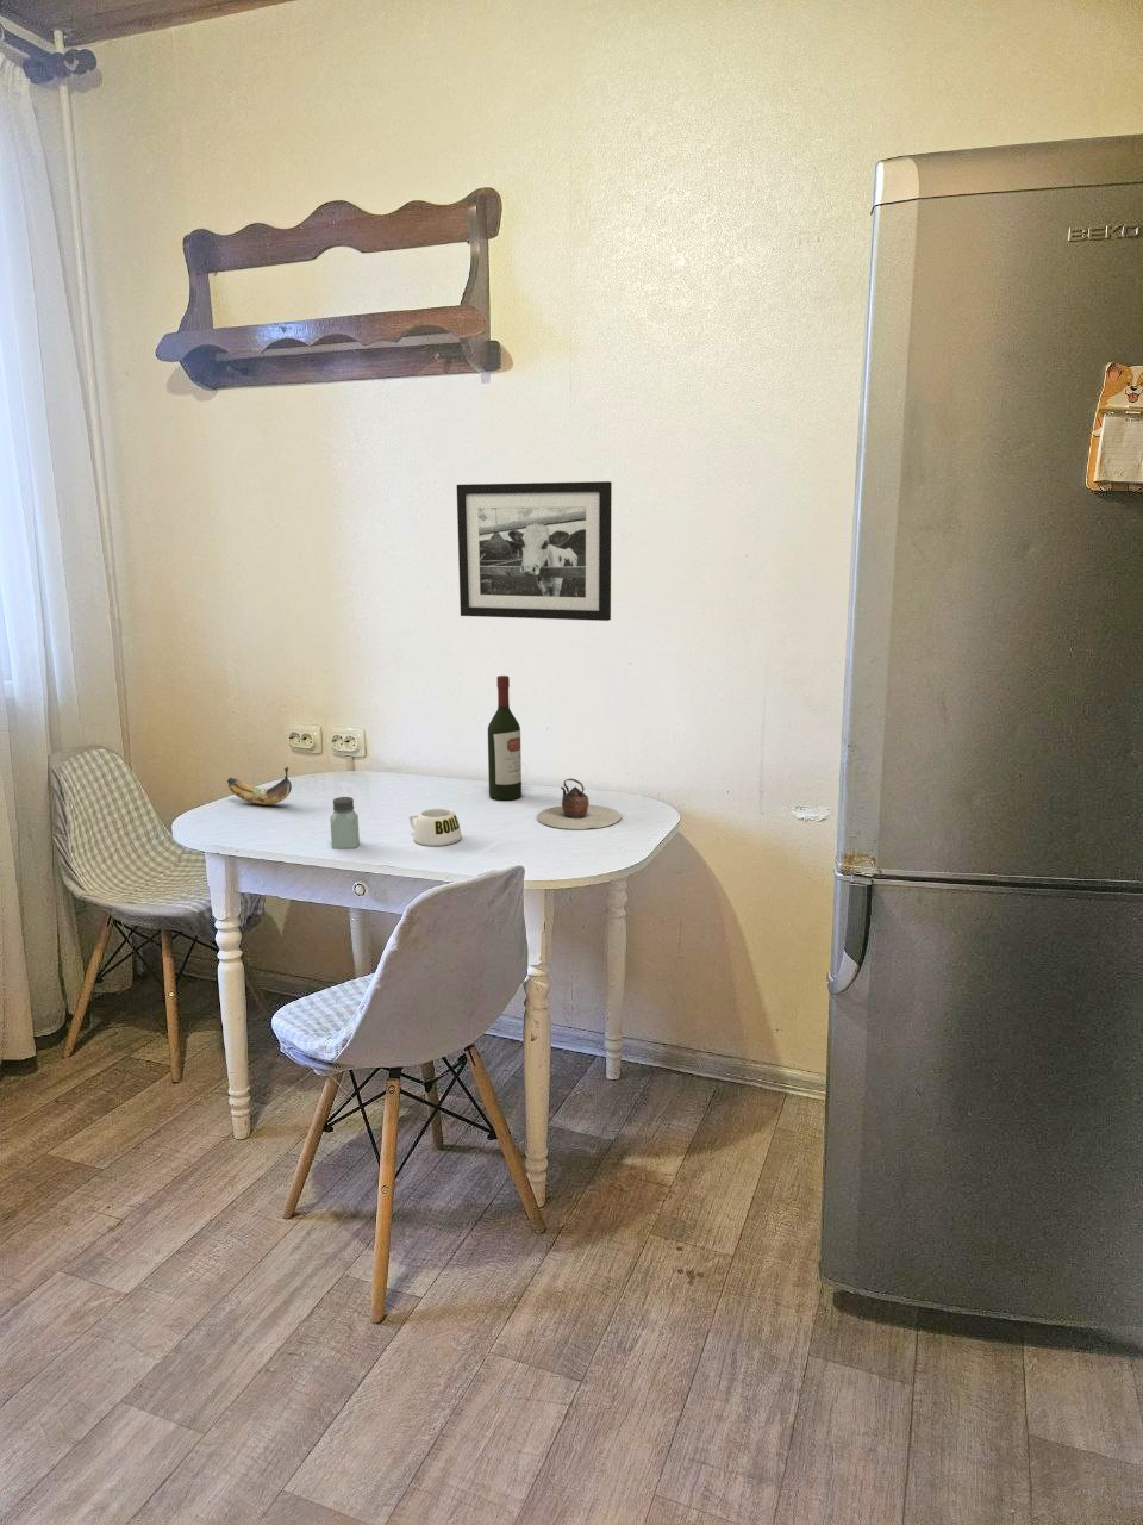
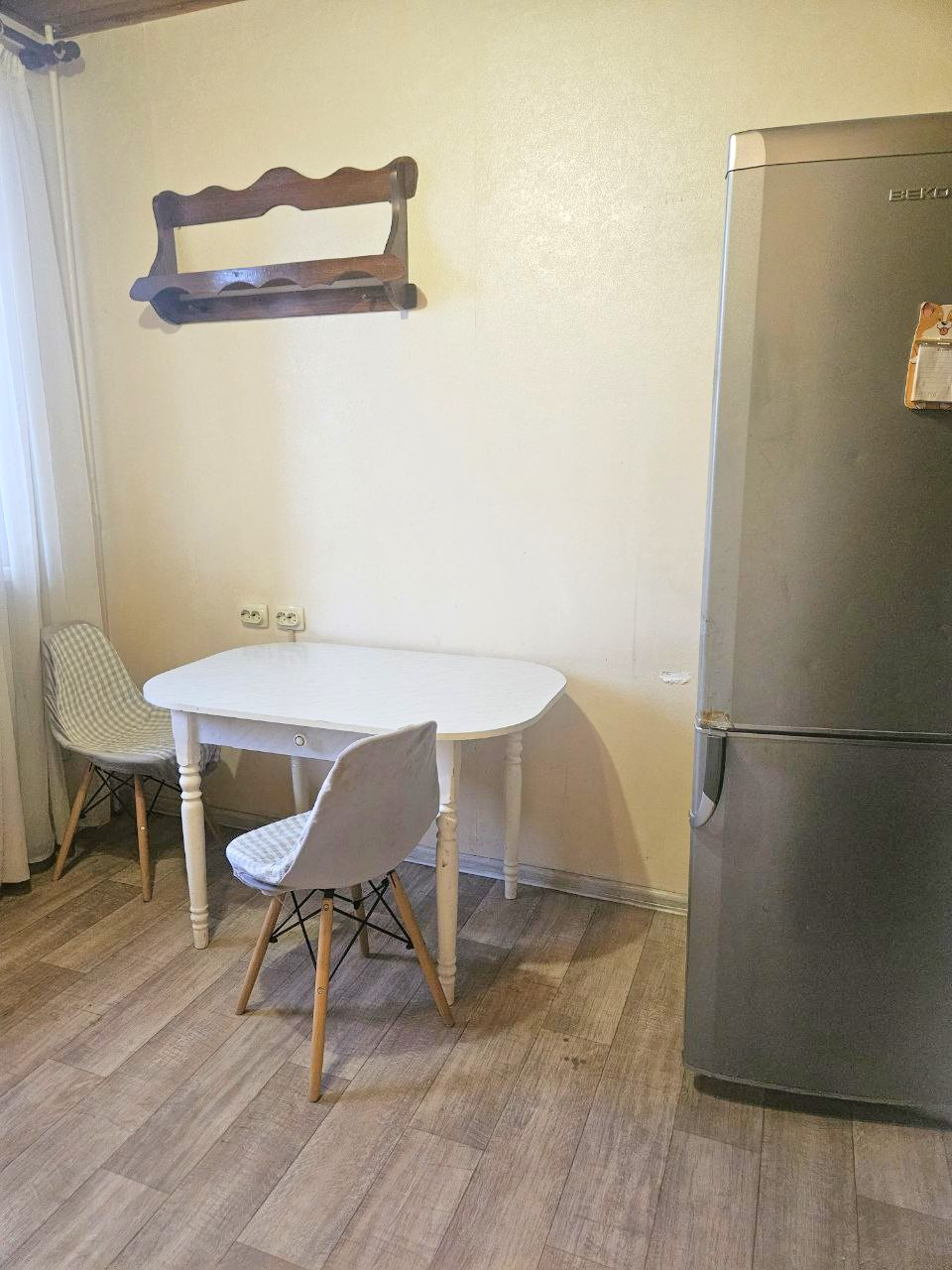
- banana (259, 788)
- saltshaker (345, 823)
- wine bottle (503, 736)
- teapot (579, 799)
- mug (433, 826)
- picture frame (532, 550)
